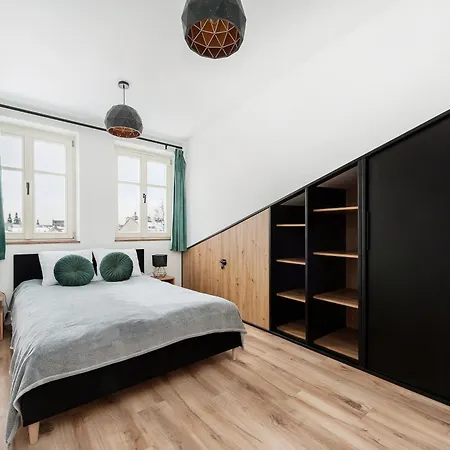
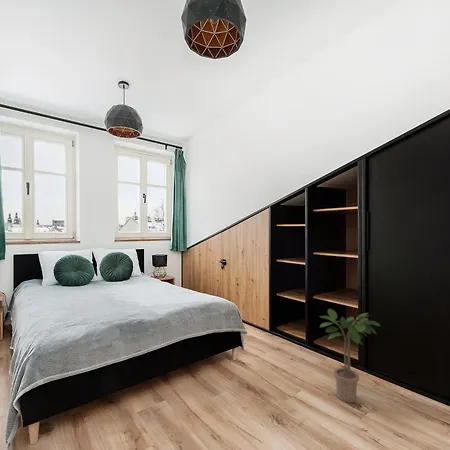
+ potted plant (349, 351)
